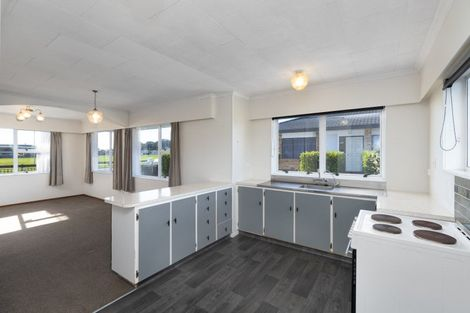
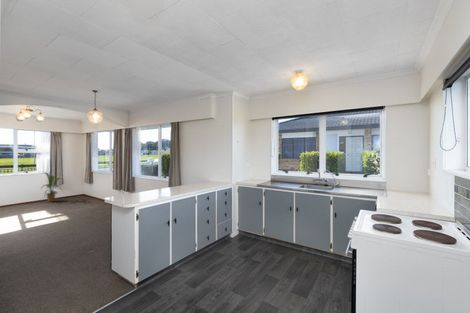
+ house plant (53, 186)
